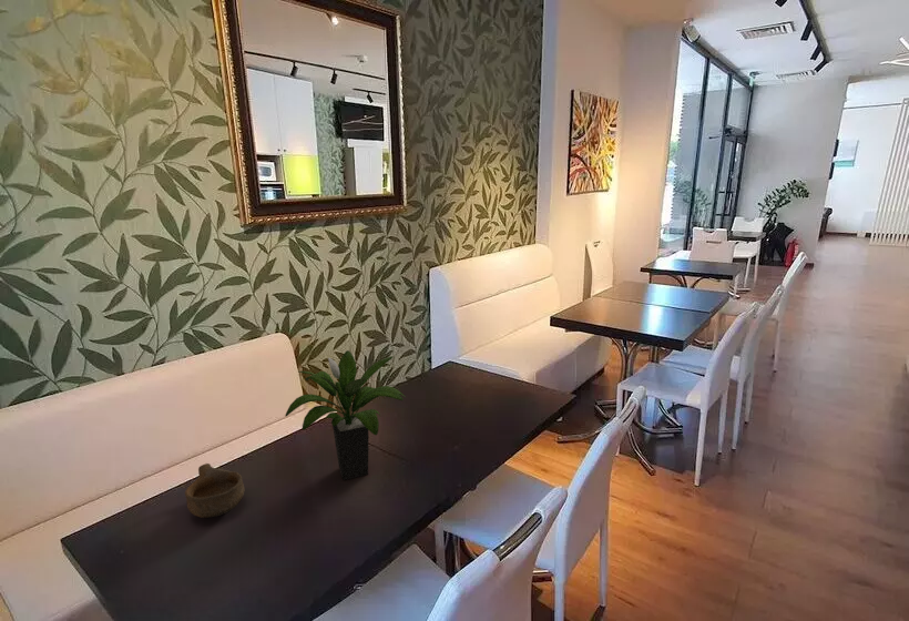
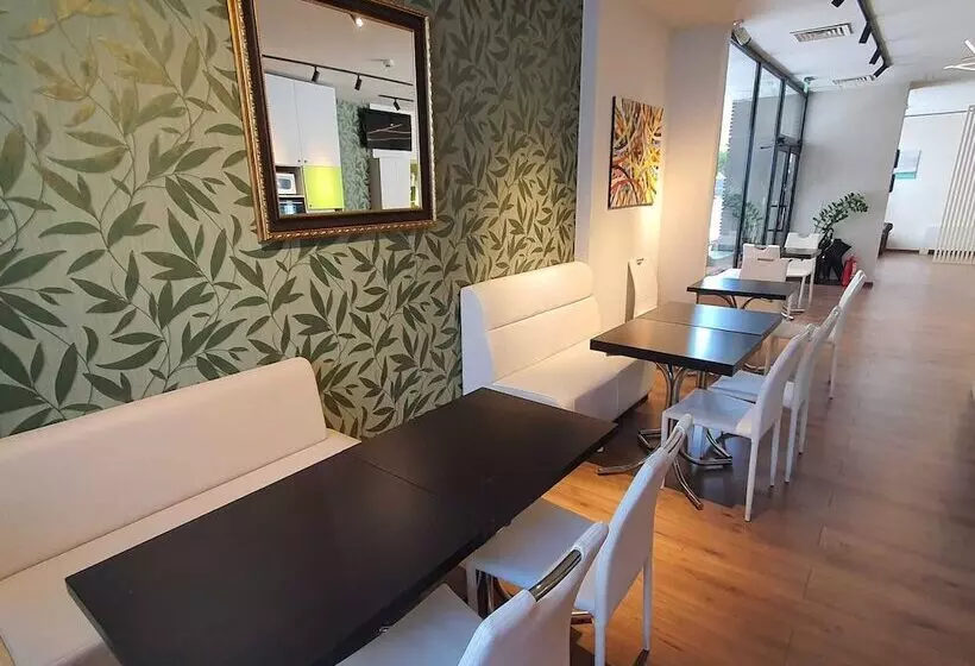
- potted plant (348, 415)
- bowl (212, 490)
